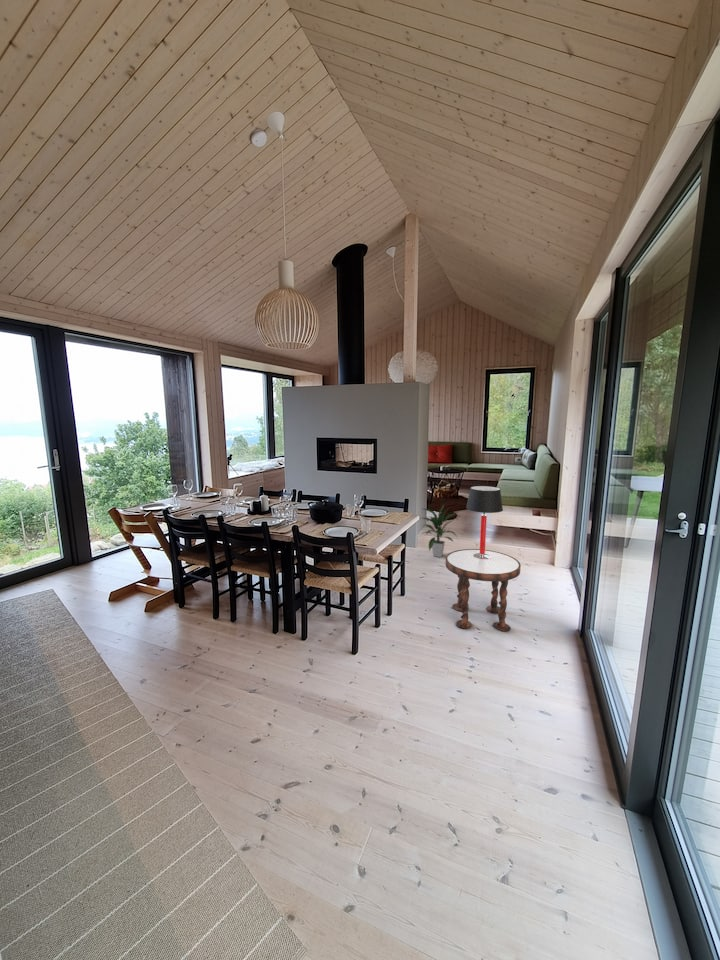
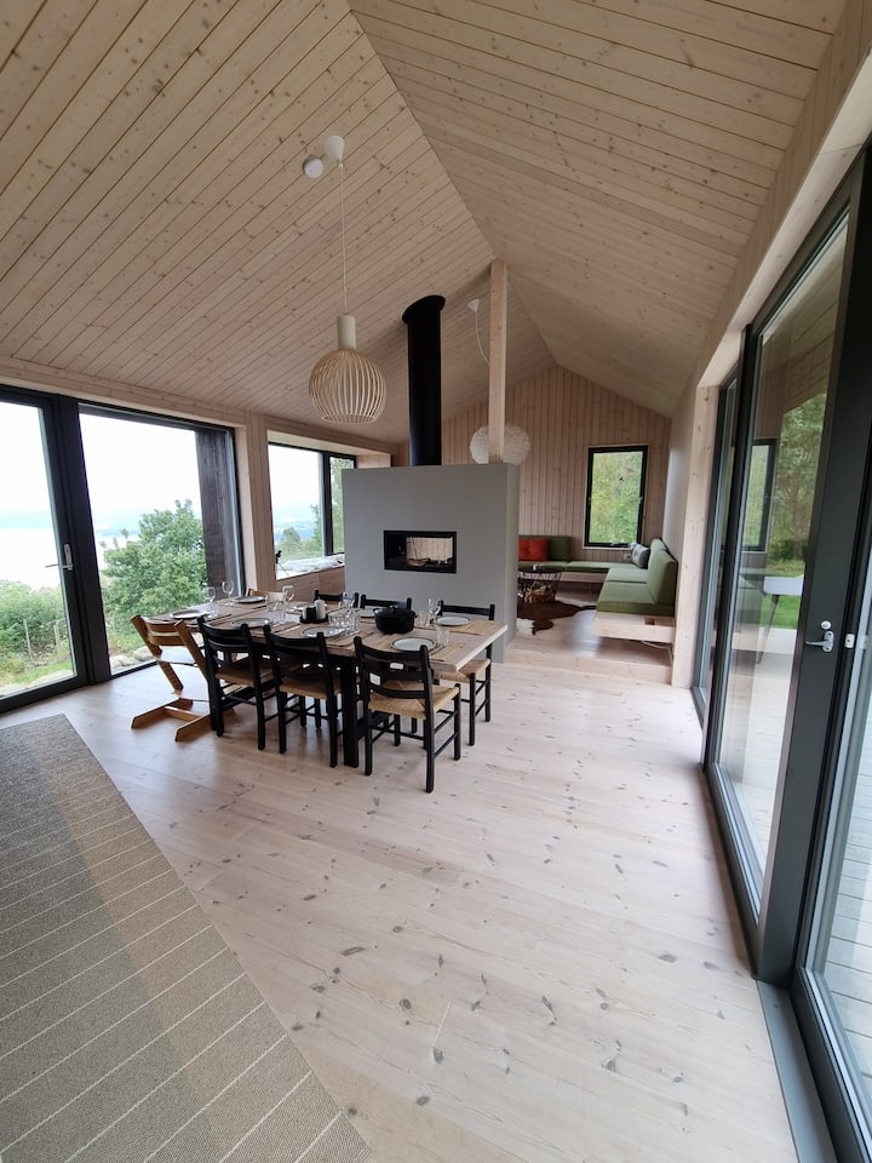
- indoor plant (437, 530)
- side table (480, 580)
- table lamp (483, 522)
